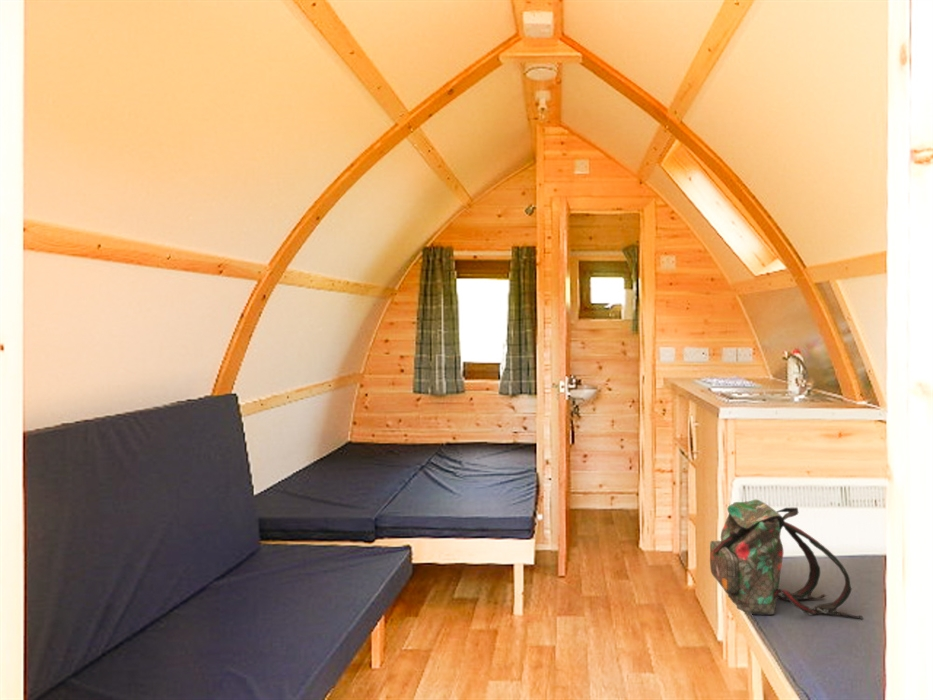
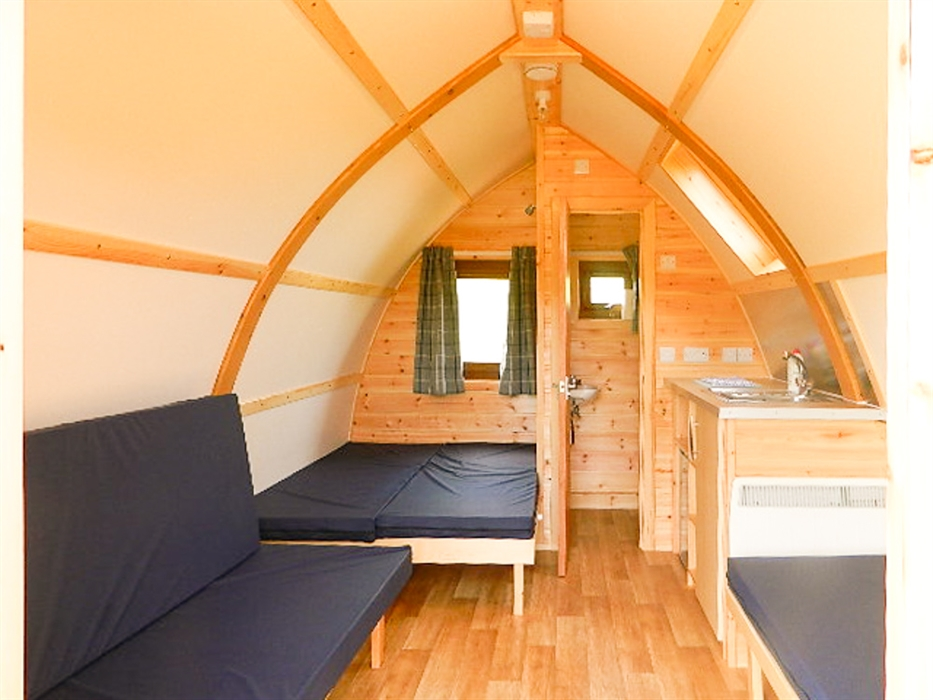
- backpack (781, 556)
